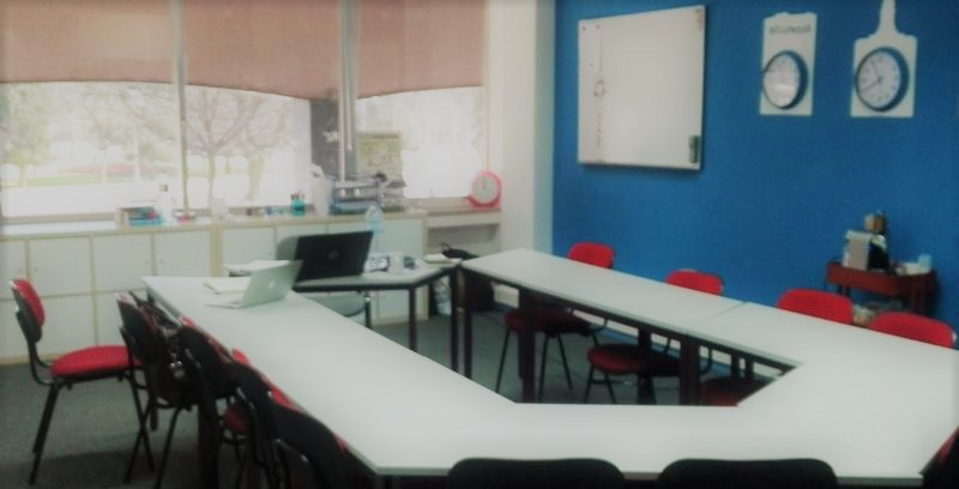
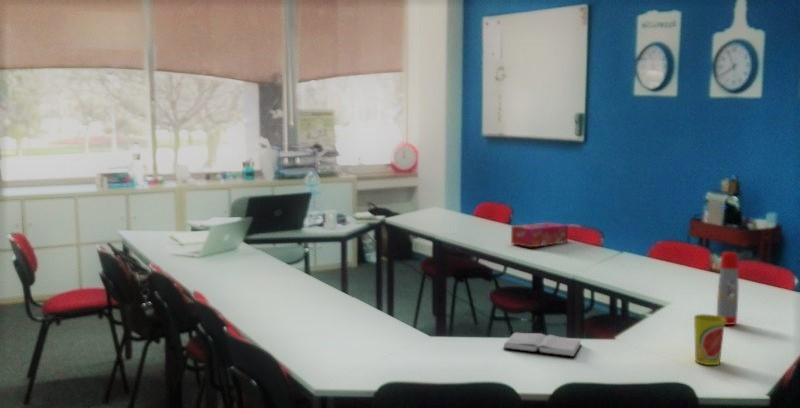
+ hardback book (542, 343)
+ cup (708, 339)
+ tissue box (539, 234)
+ water bottle (728, 287)
